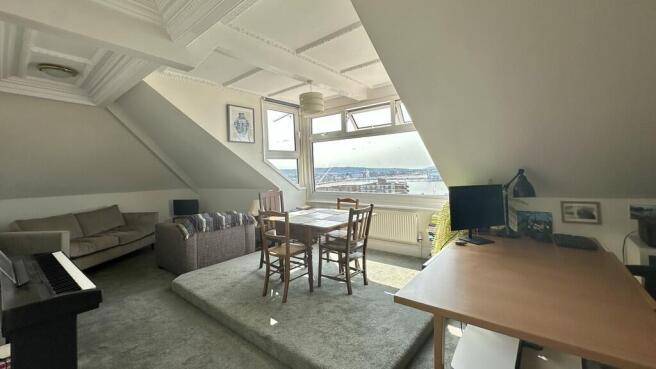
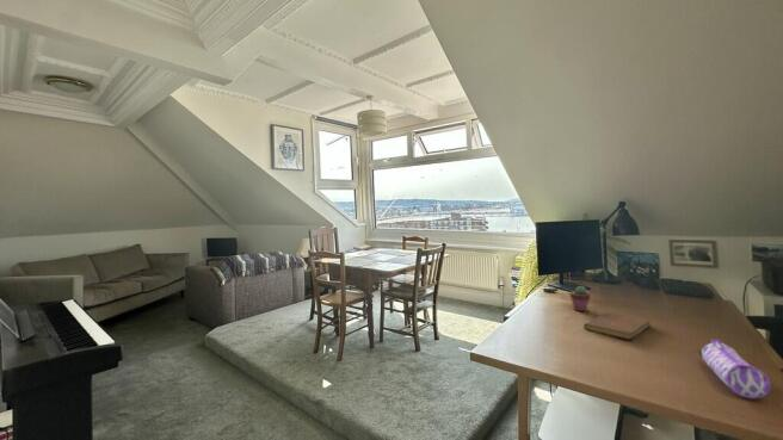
+ potted succulent (580, 297)
+ pencil case (732, 366)
+ notebook (617, 323)
